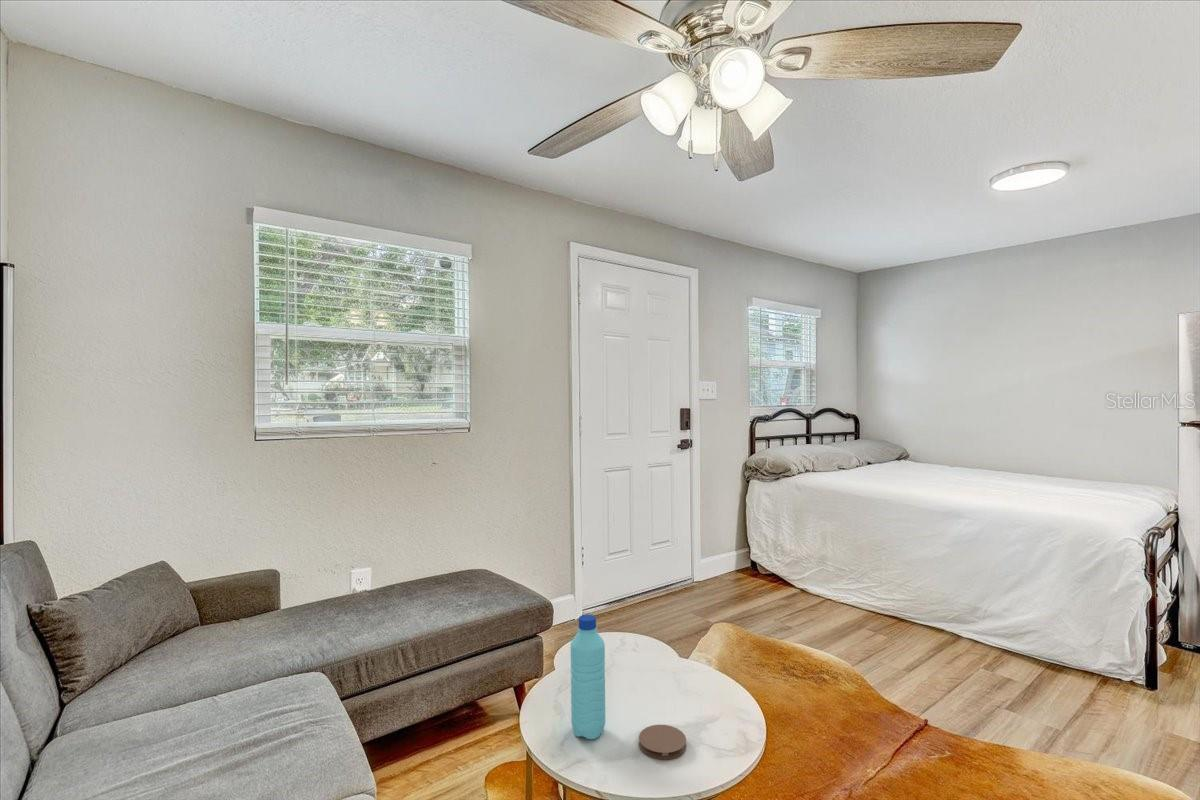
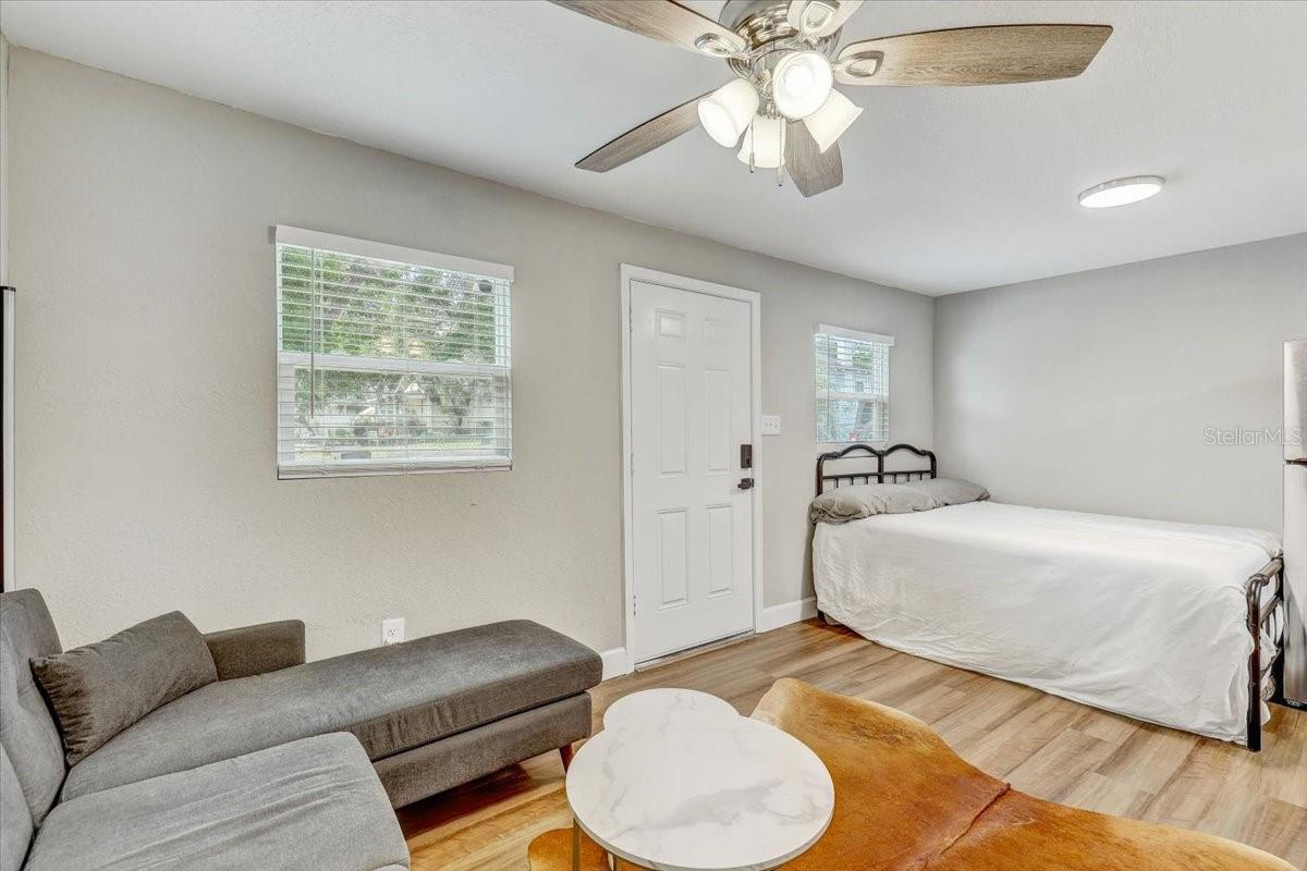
- water bottle (587, 674)
- coaster (662, 741)
